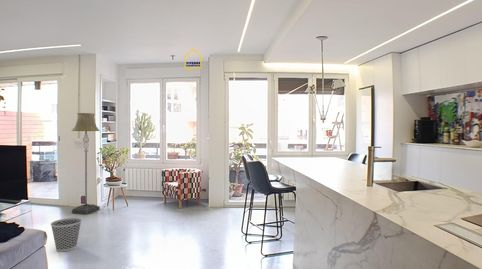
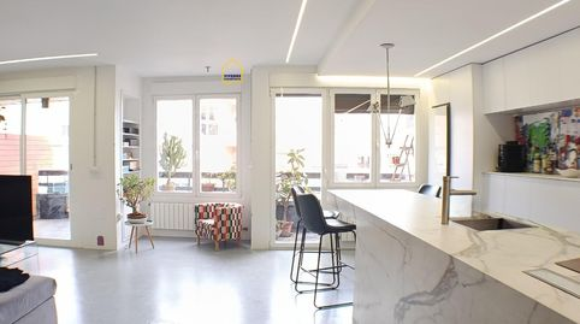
- wastebasket (66, 234)
- floor lamp (85, 162)
